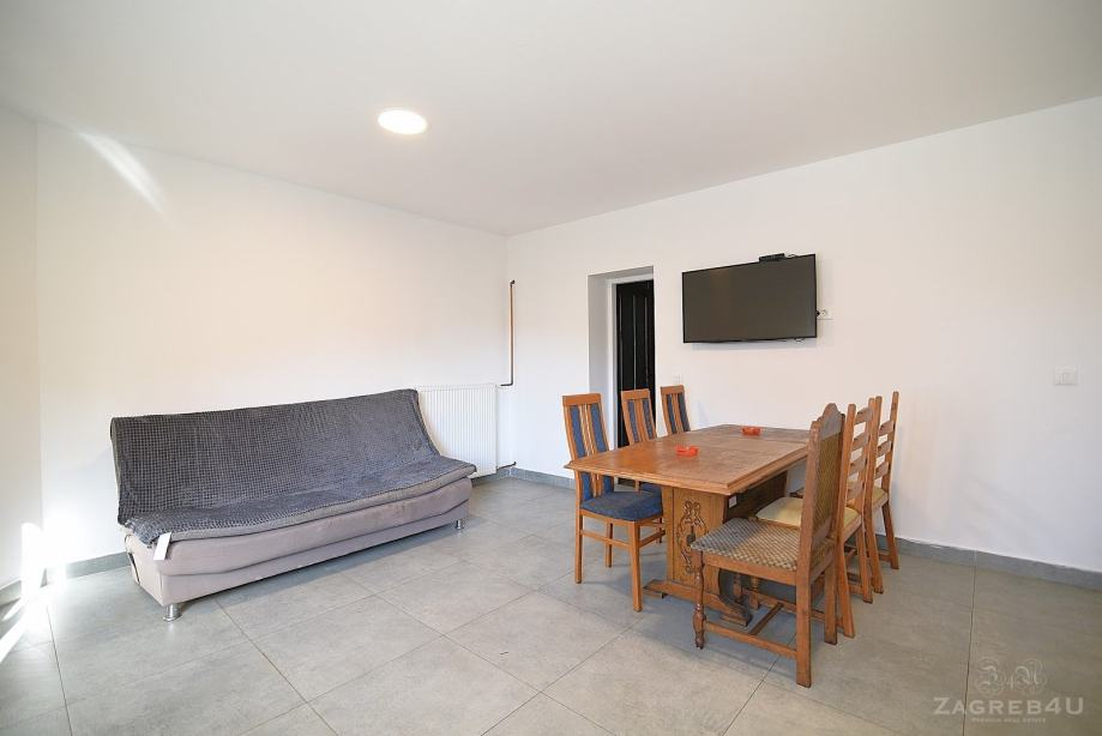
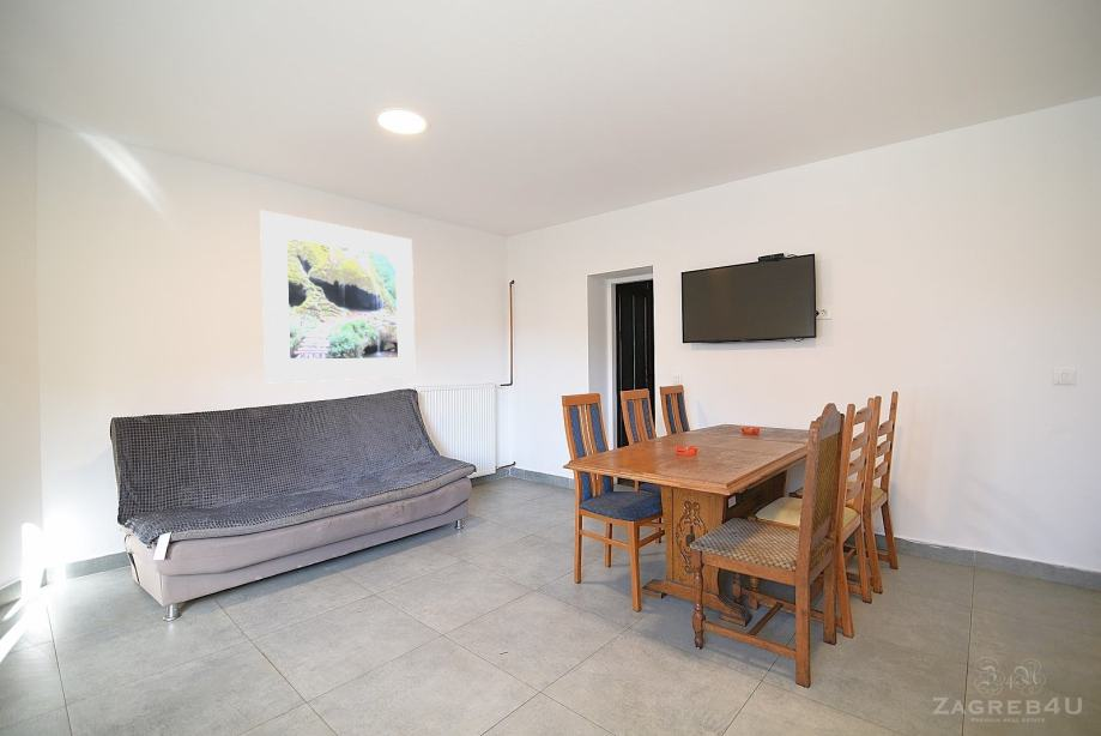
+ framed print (346, 302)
